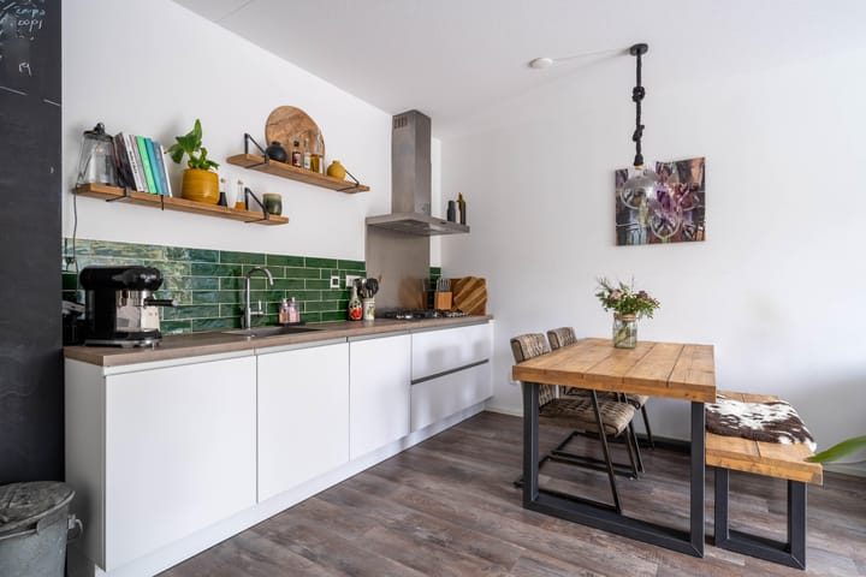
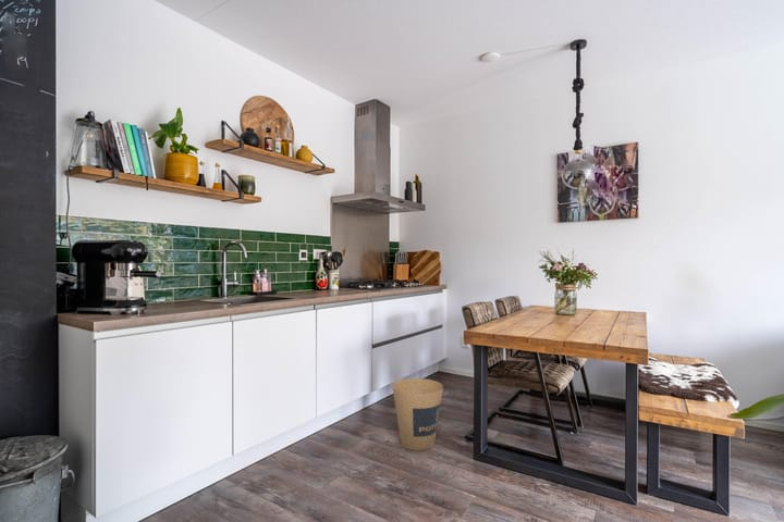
+ trash can (417, 414)
